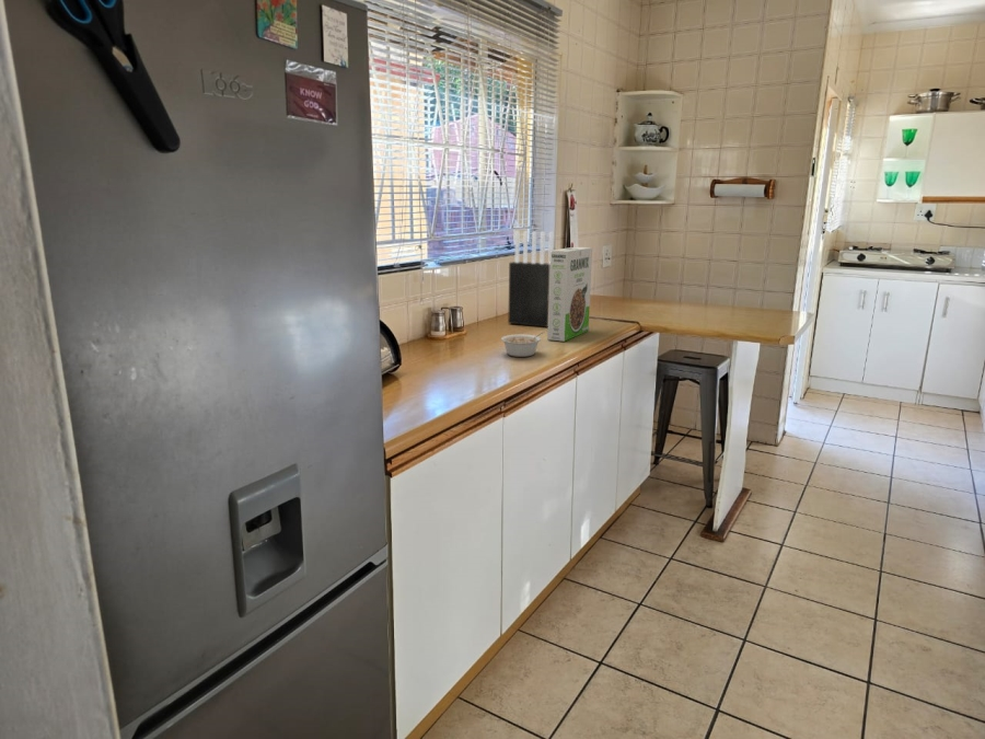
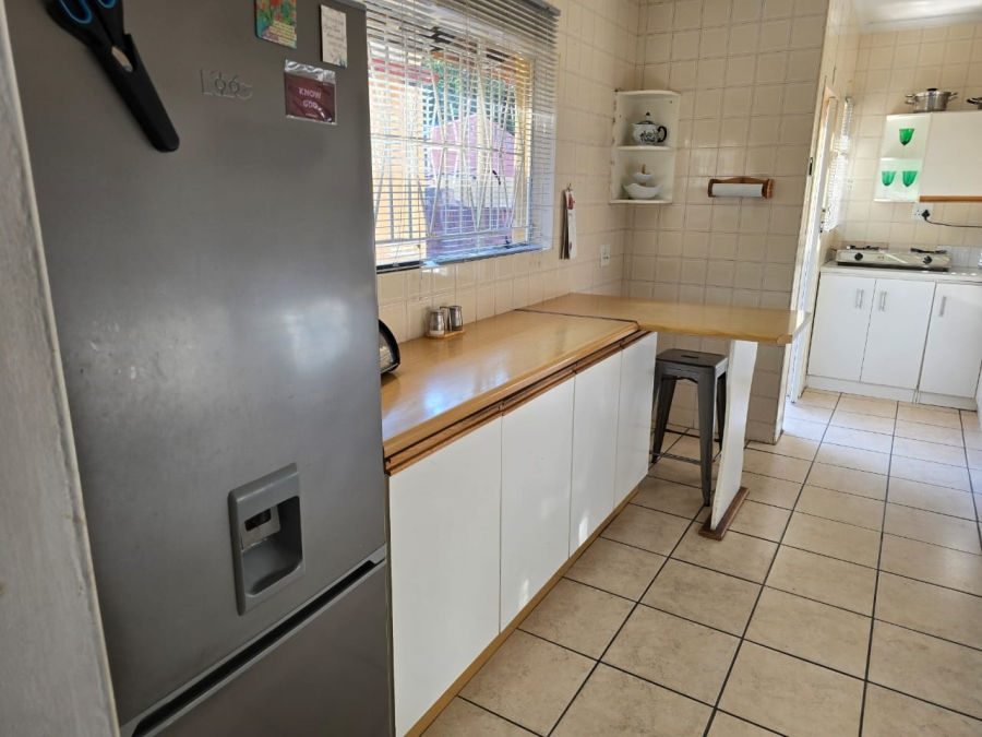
- cereal box (570, 292)
- legume (521, 344)
- knife block (536, 277)
